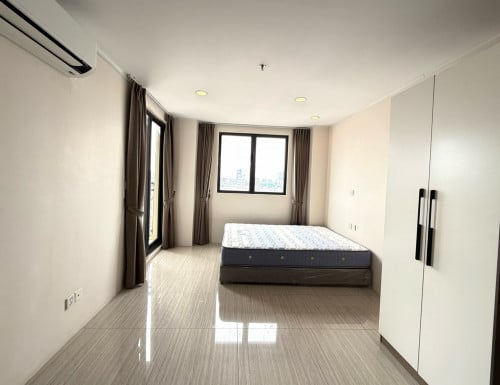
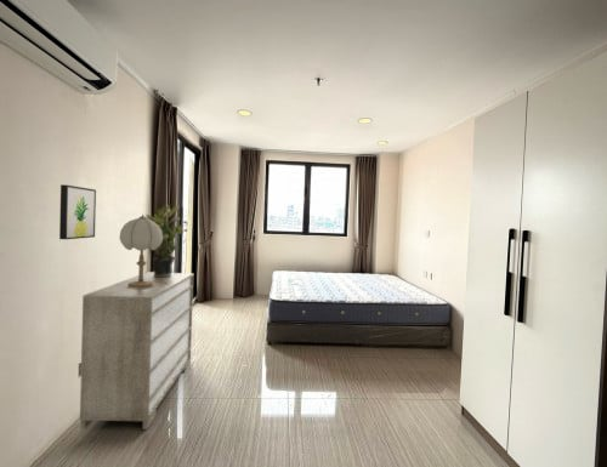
+ wall art (79, 212)
+ potted plant (163, 239)
+ dresser (147, 336)
+ table lamp (141, 250)
